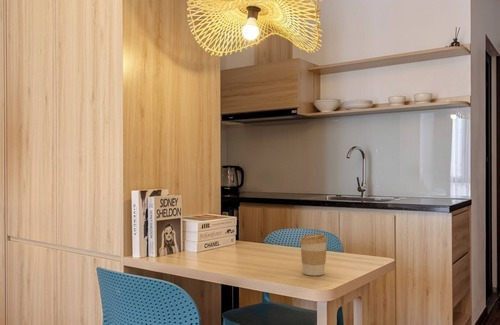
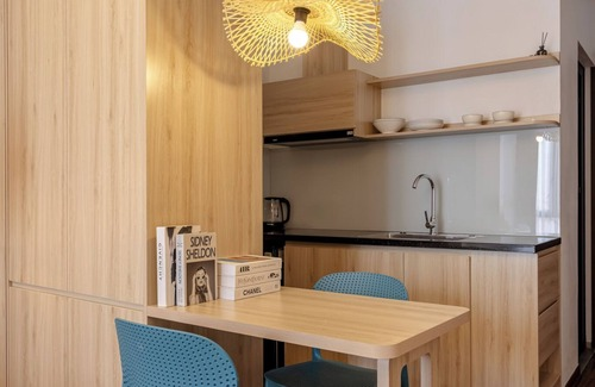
- coffee cup (313, 253)
